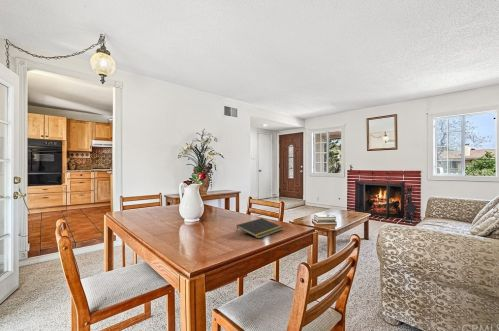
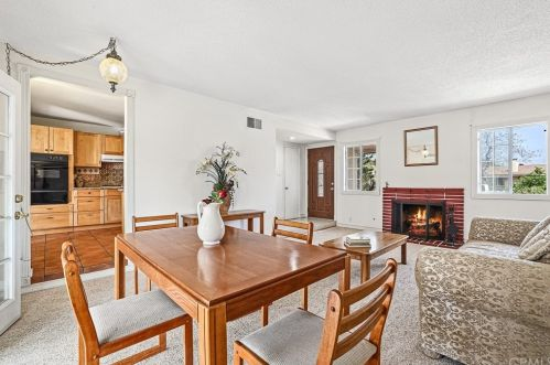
- notepad (260, 227)
